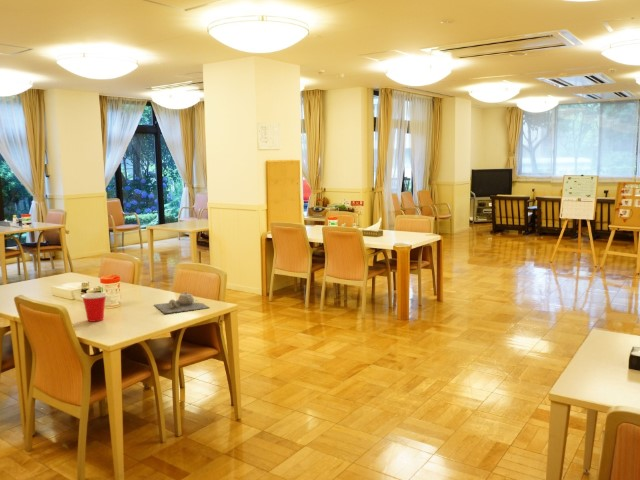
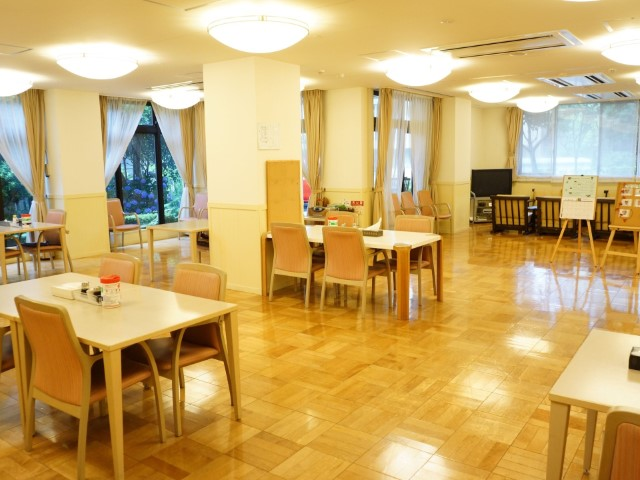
- cup (94, 307)
- teapot (181, 299)
